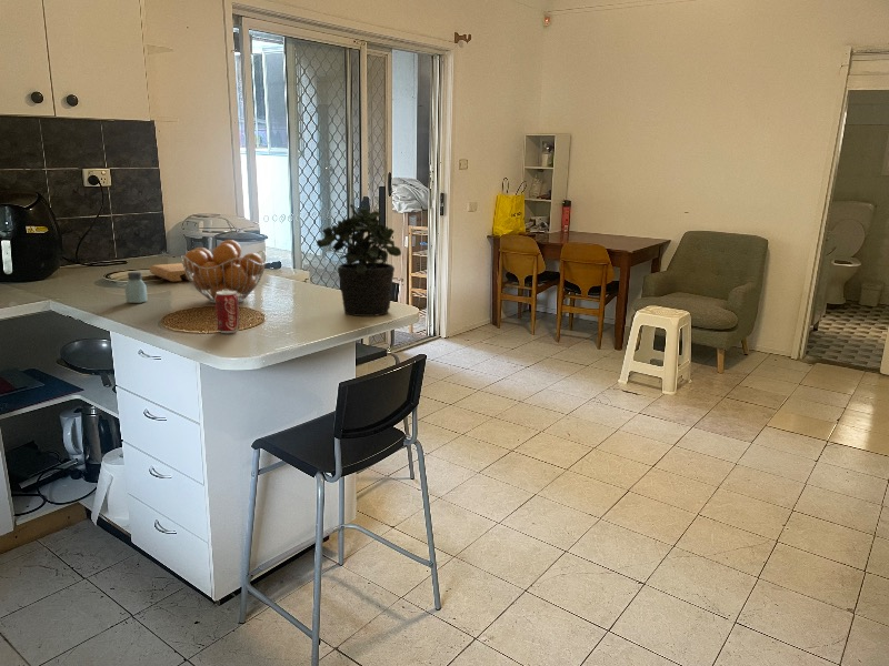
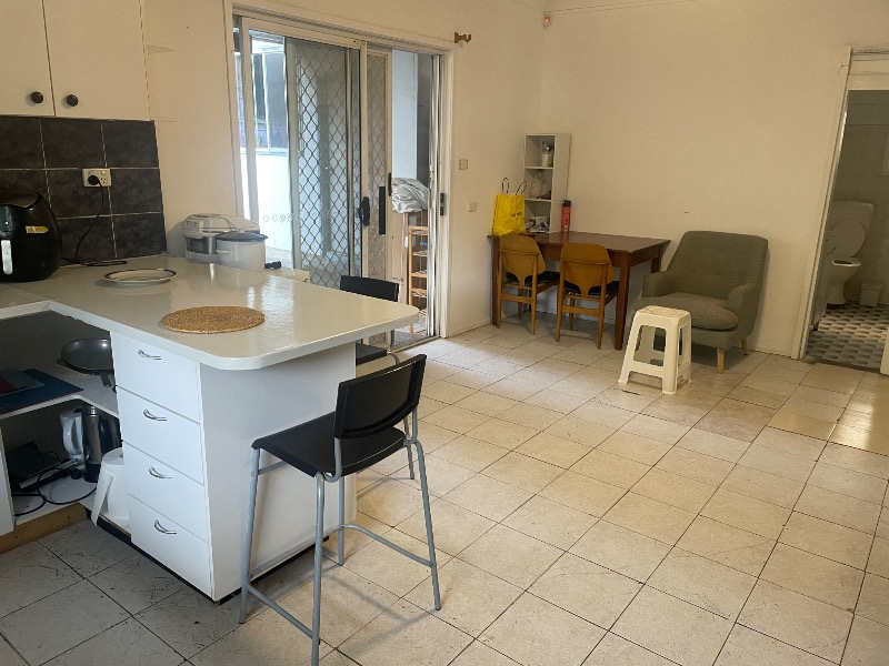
- fruit basket (224, 271)
- potted plant (361, 259)
- saltshaker (136, 286)
- cutting board (192, 273)
- beverage can (227, 311)
